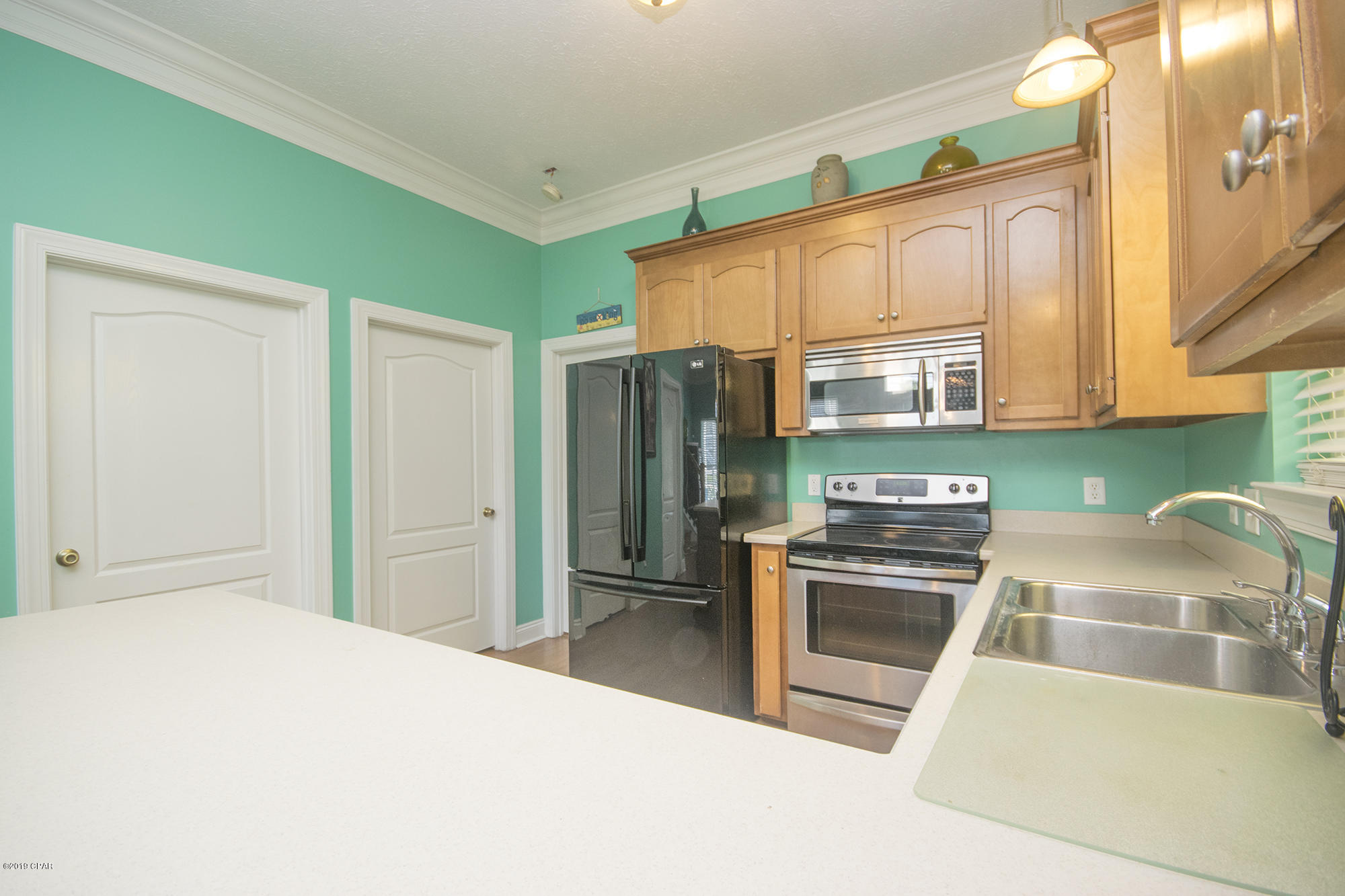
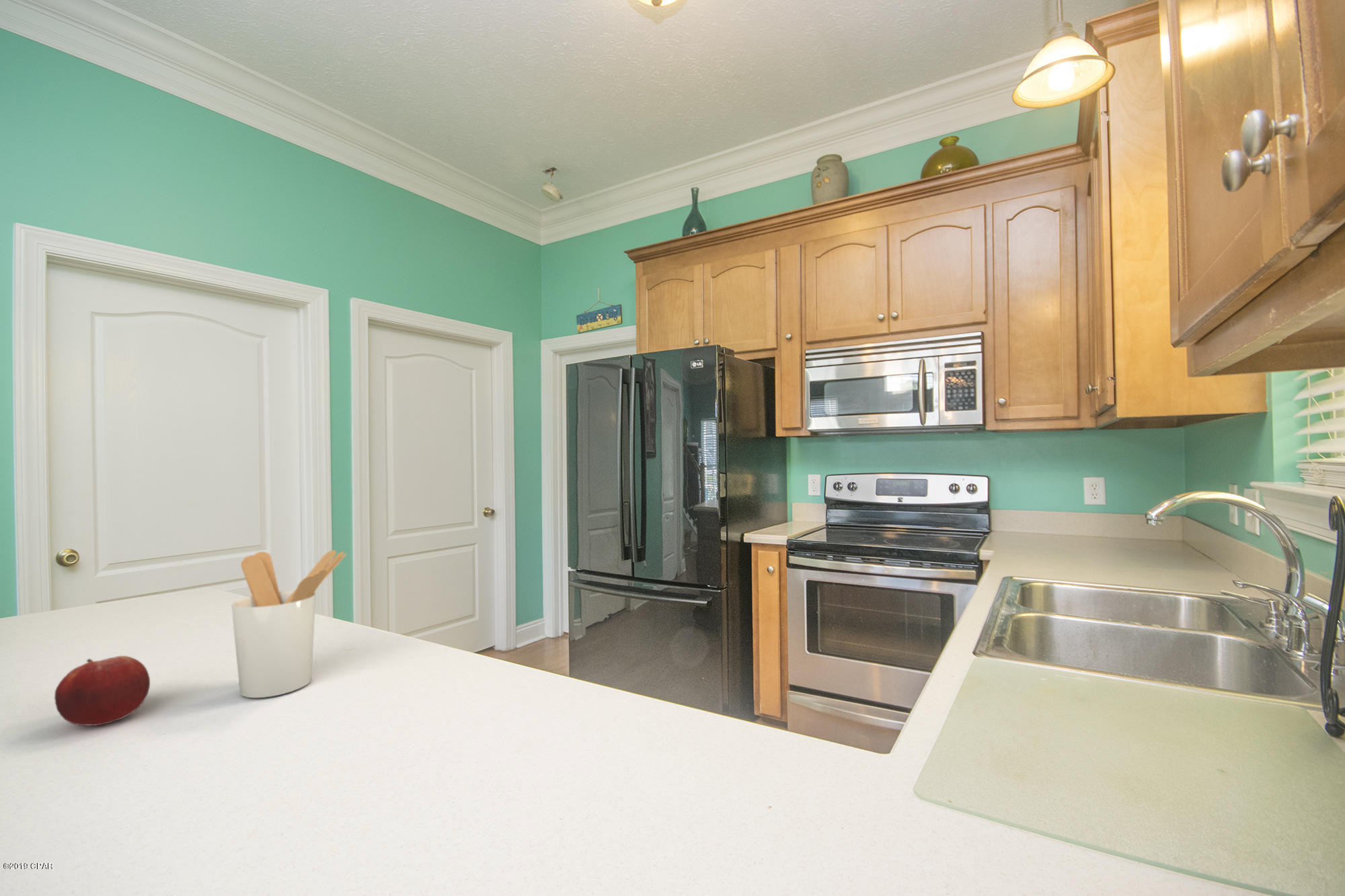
+ fruit (104, 688)
+ utensil holder (295, 616)
